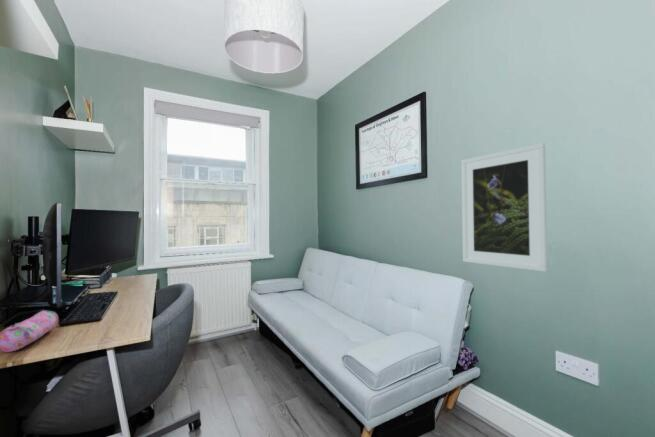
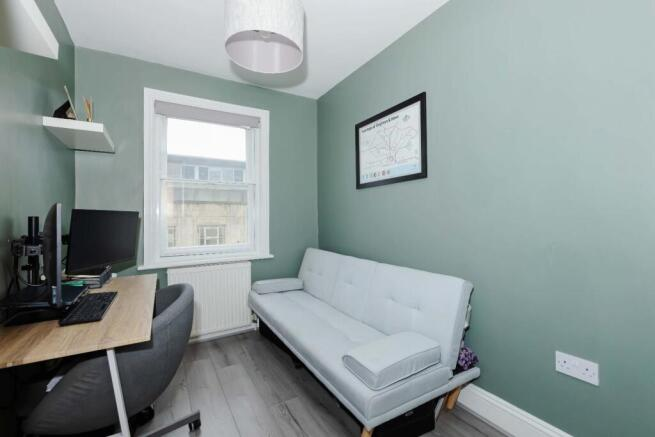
- pencil case (30, 328)
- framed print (499, 209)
